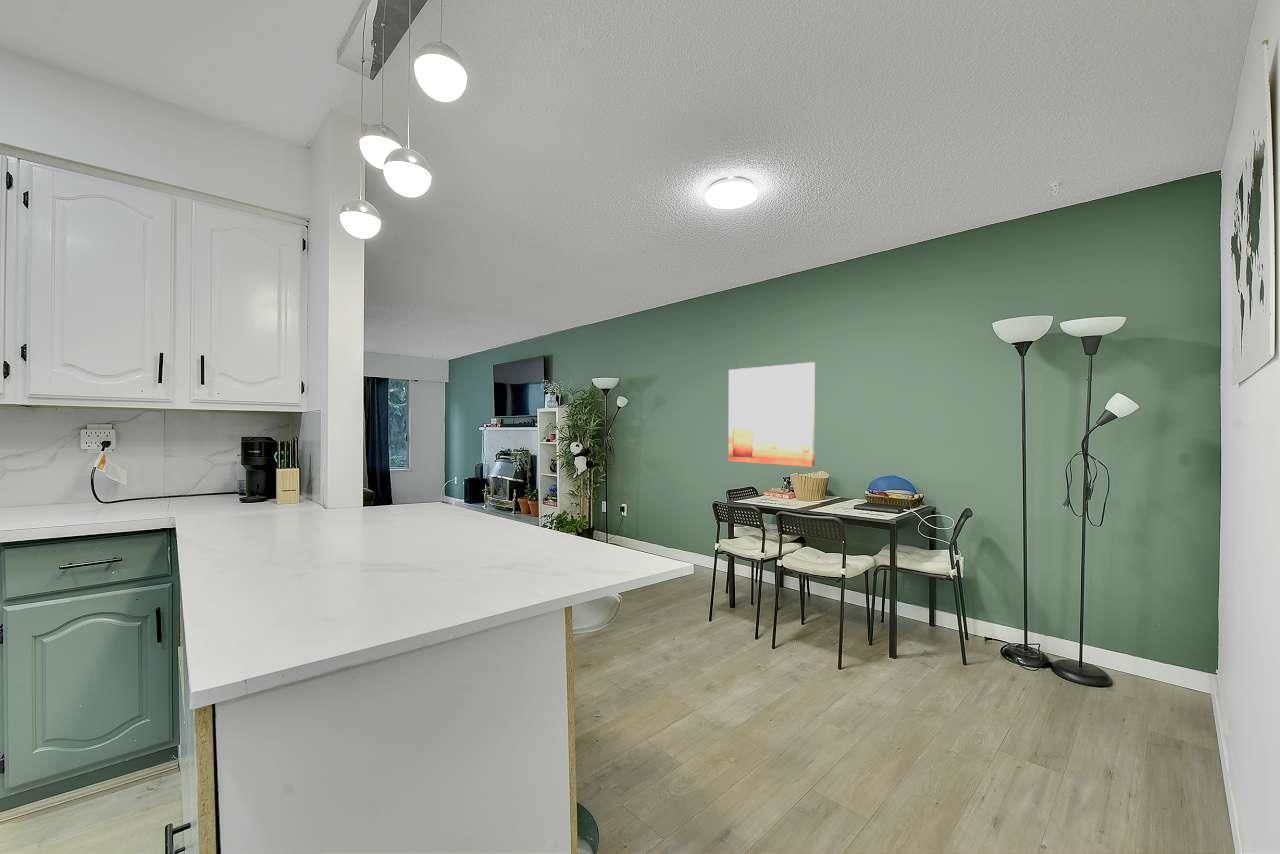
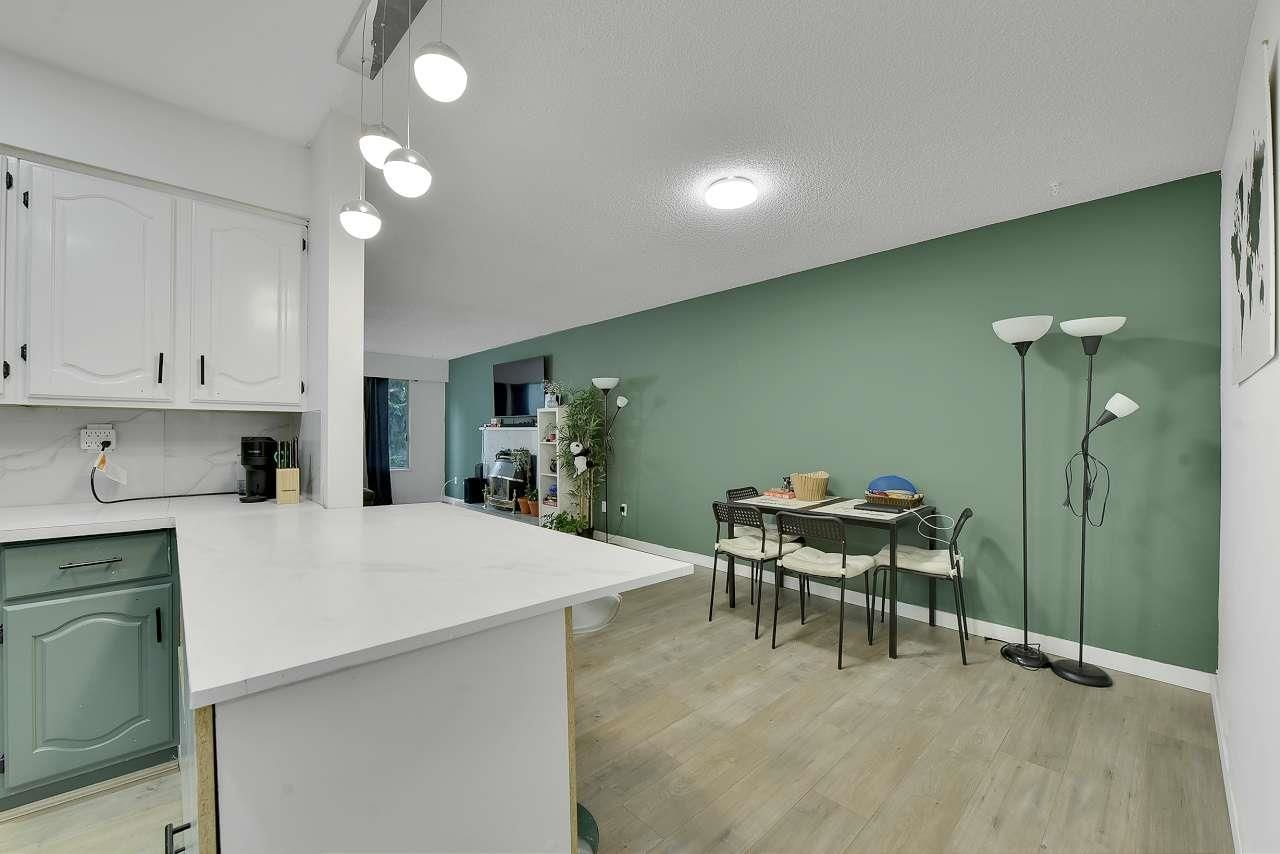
- wall art (769, 415)
